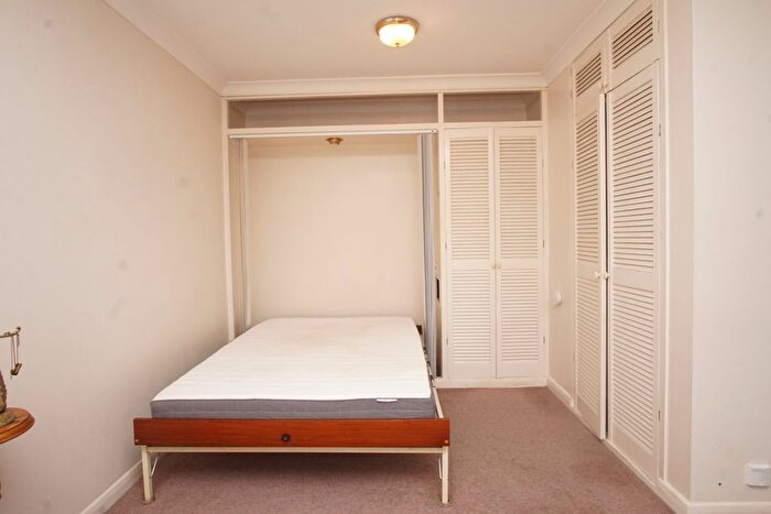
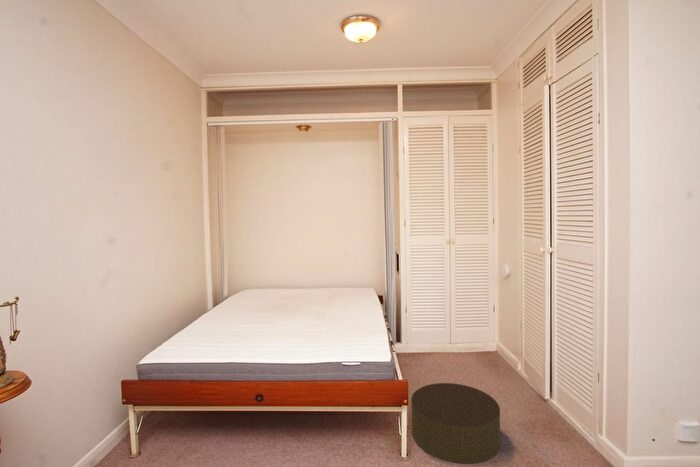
+ storage ottoman (456, 414)
